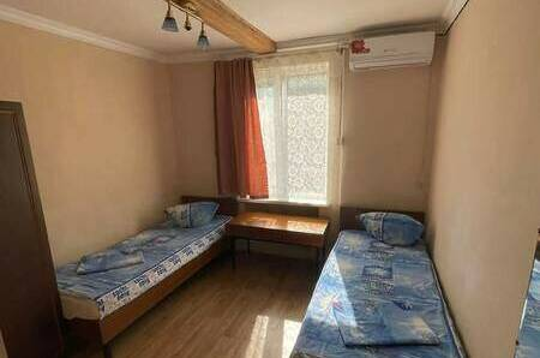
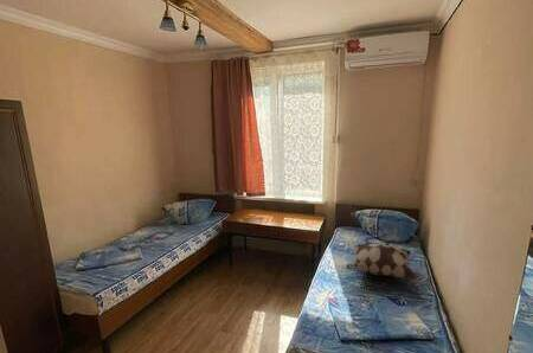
+ decorative pillow (380, 259)
